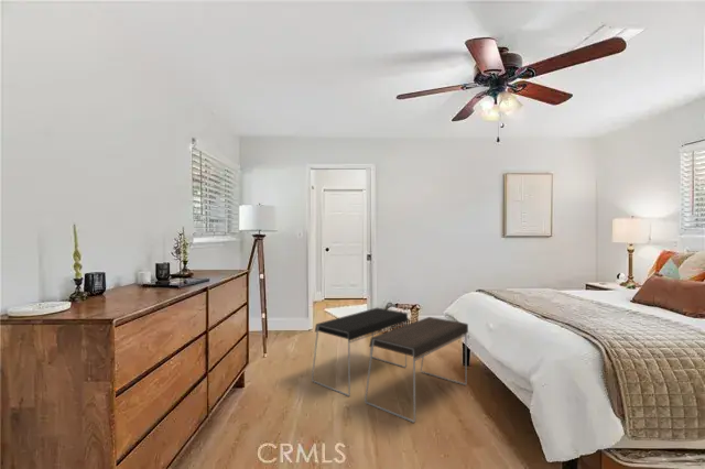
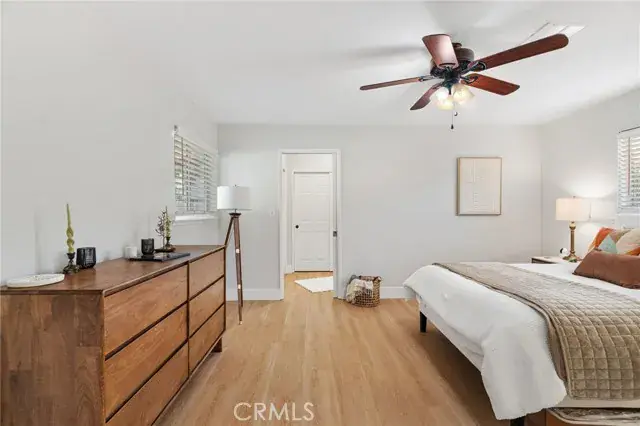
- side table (388, 349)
